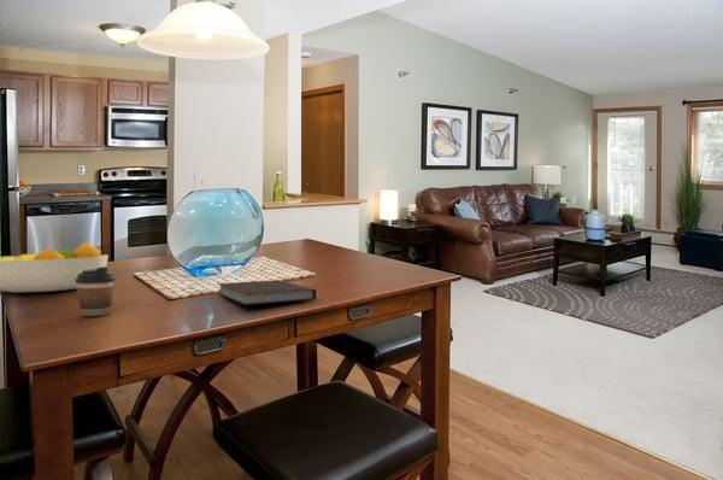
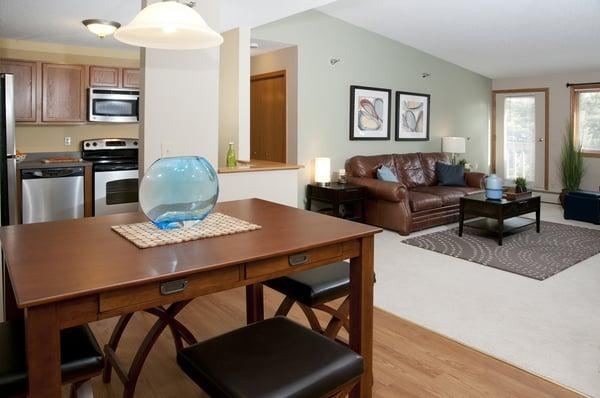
- notebook (264, 291)
- fruit bowl (46, 265)
- coffee cup (95, 289)
